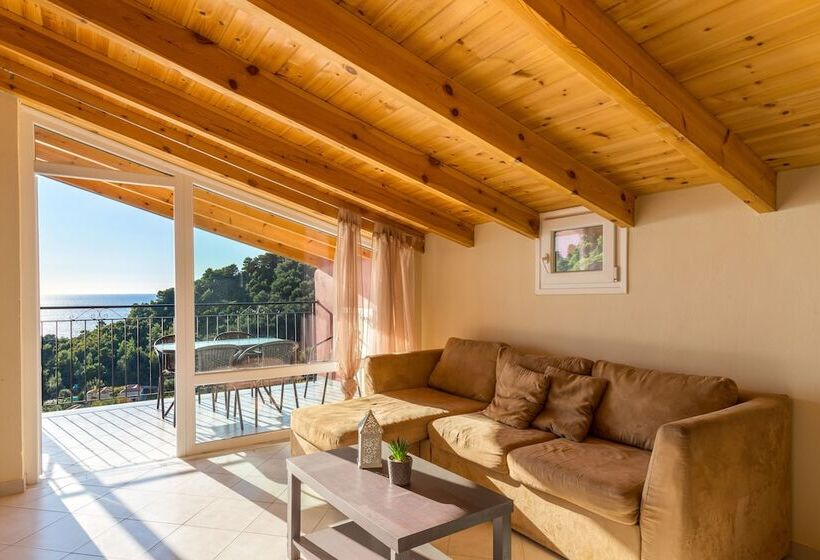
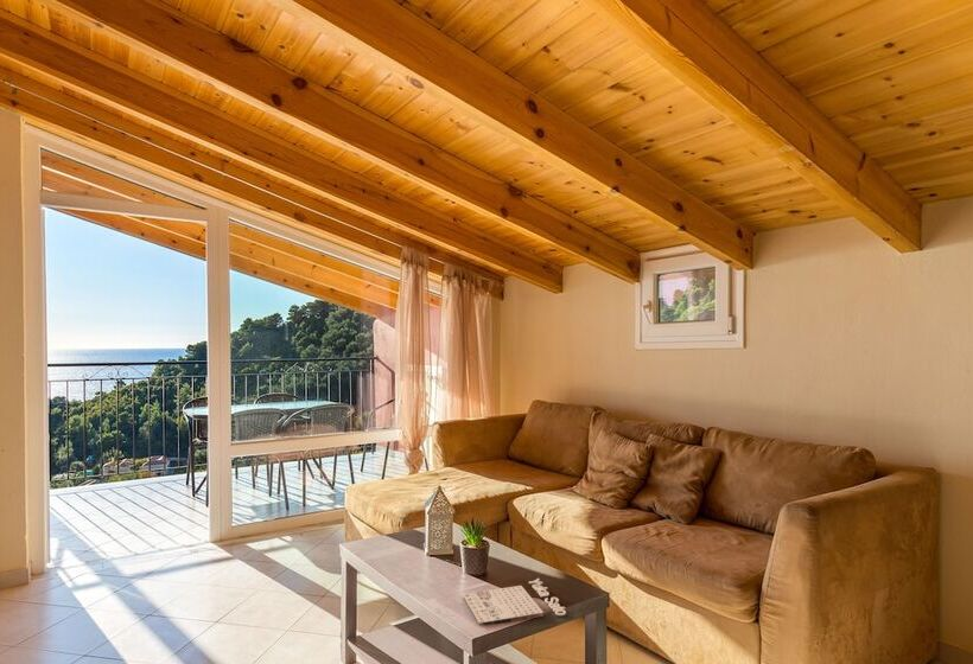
+ magazine (511, 599)
